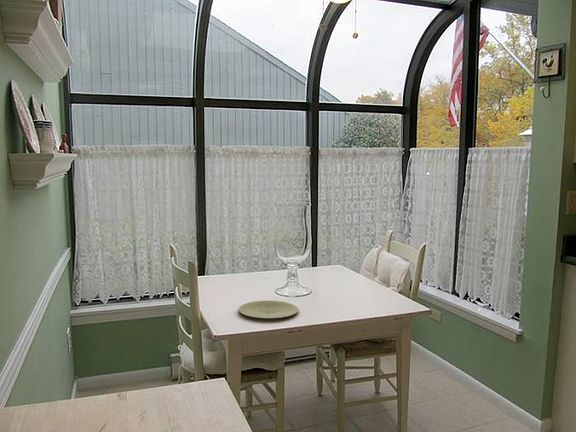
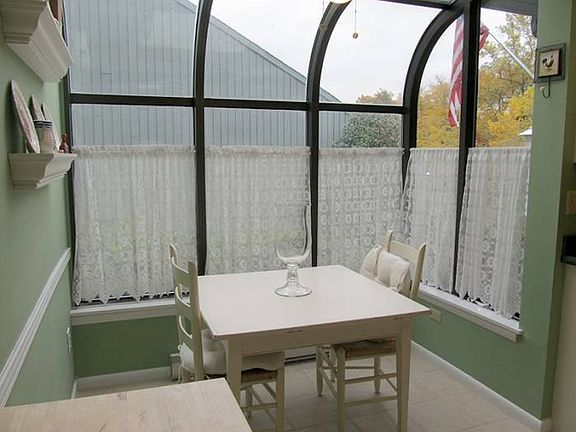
- plate (268, 309)
